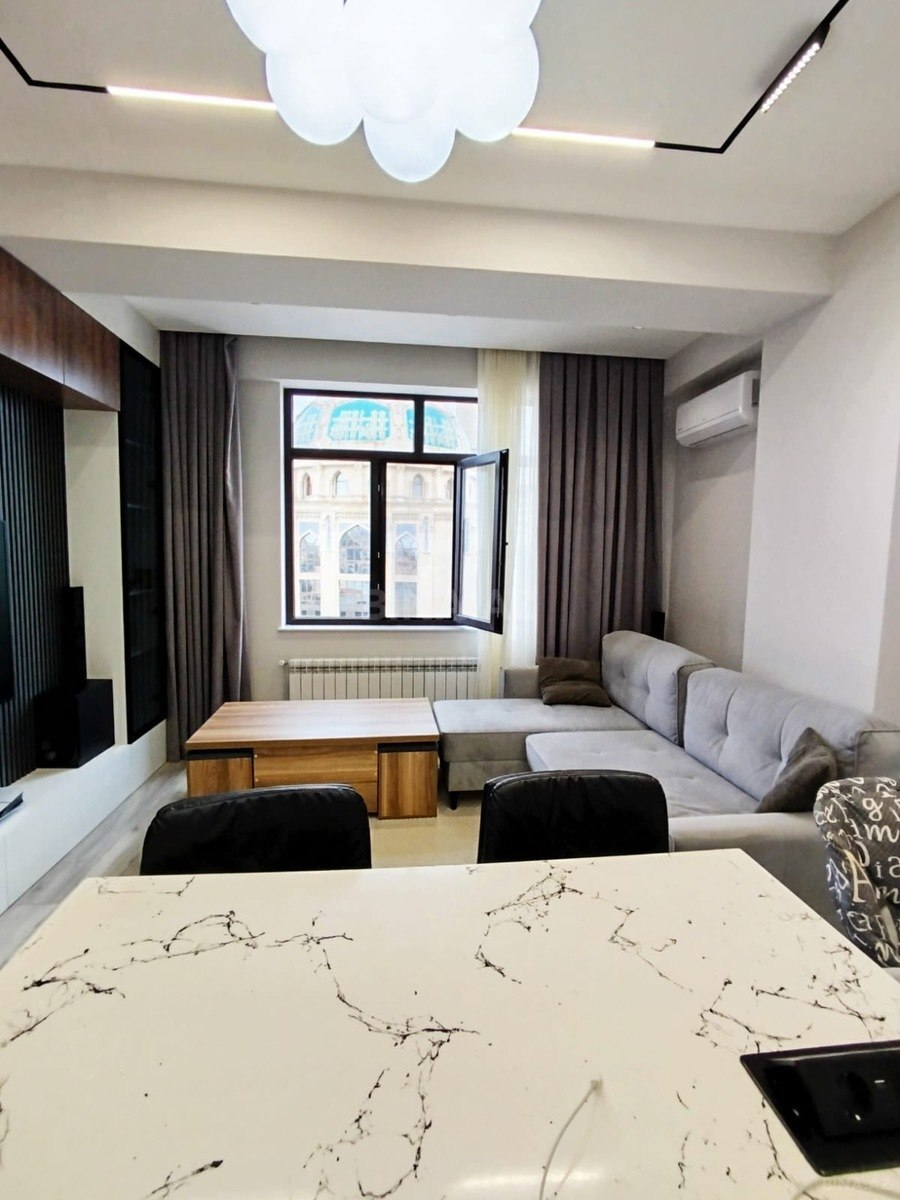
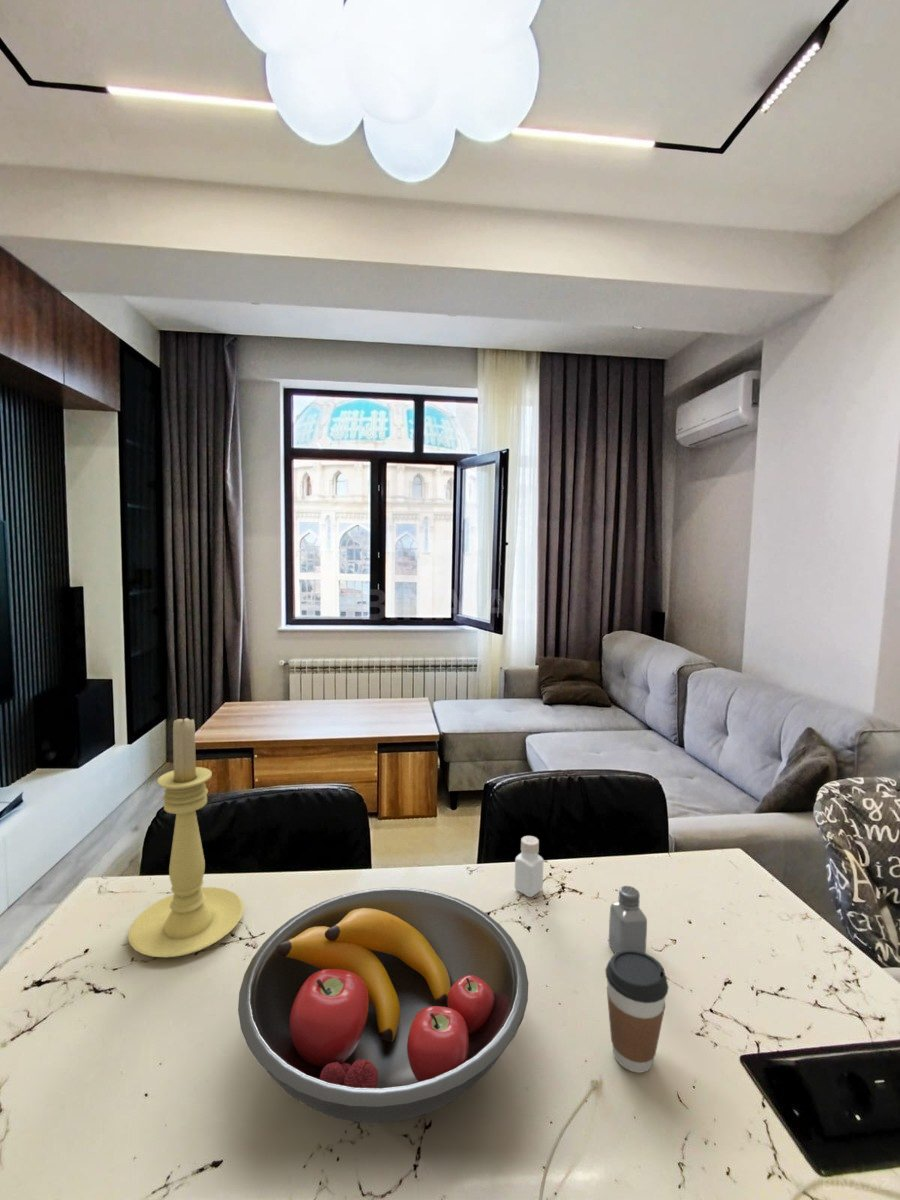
+ fruit bowl (386, 994)
+ candle holder (186, 821)
+ pepper shaker (529, 865)
+ saltshaker (627, 921)
+ coffee cup (634, 1011)
